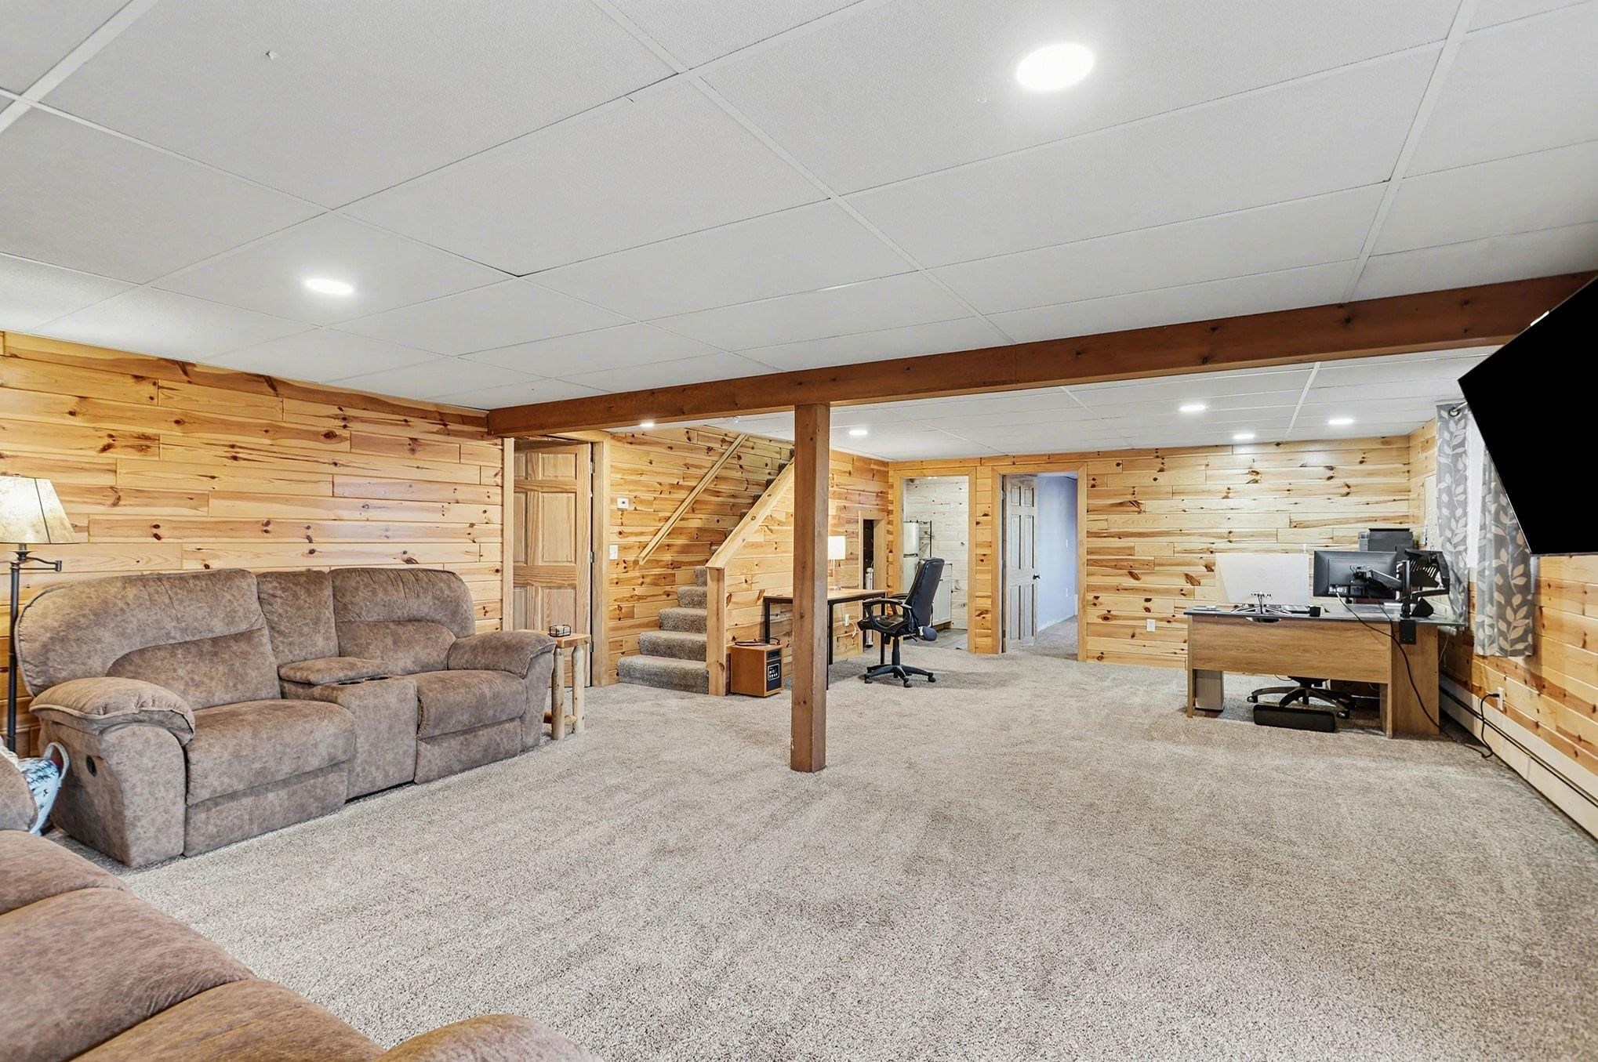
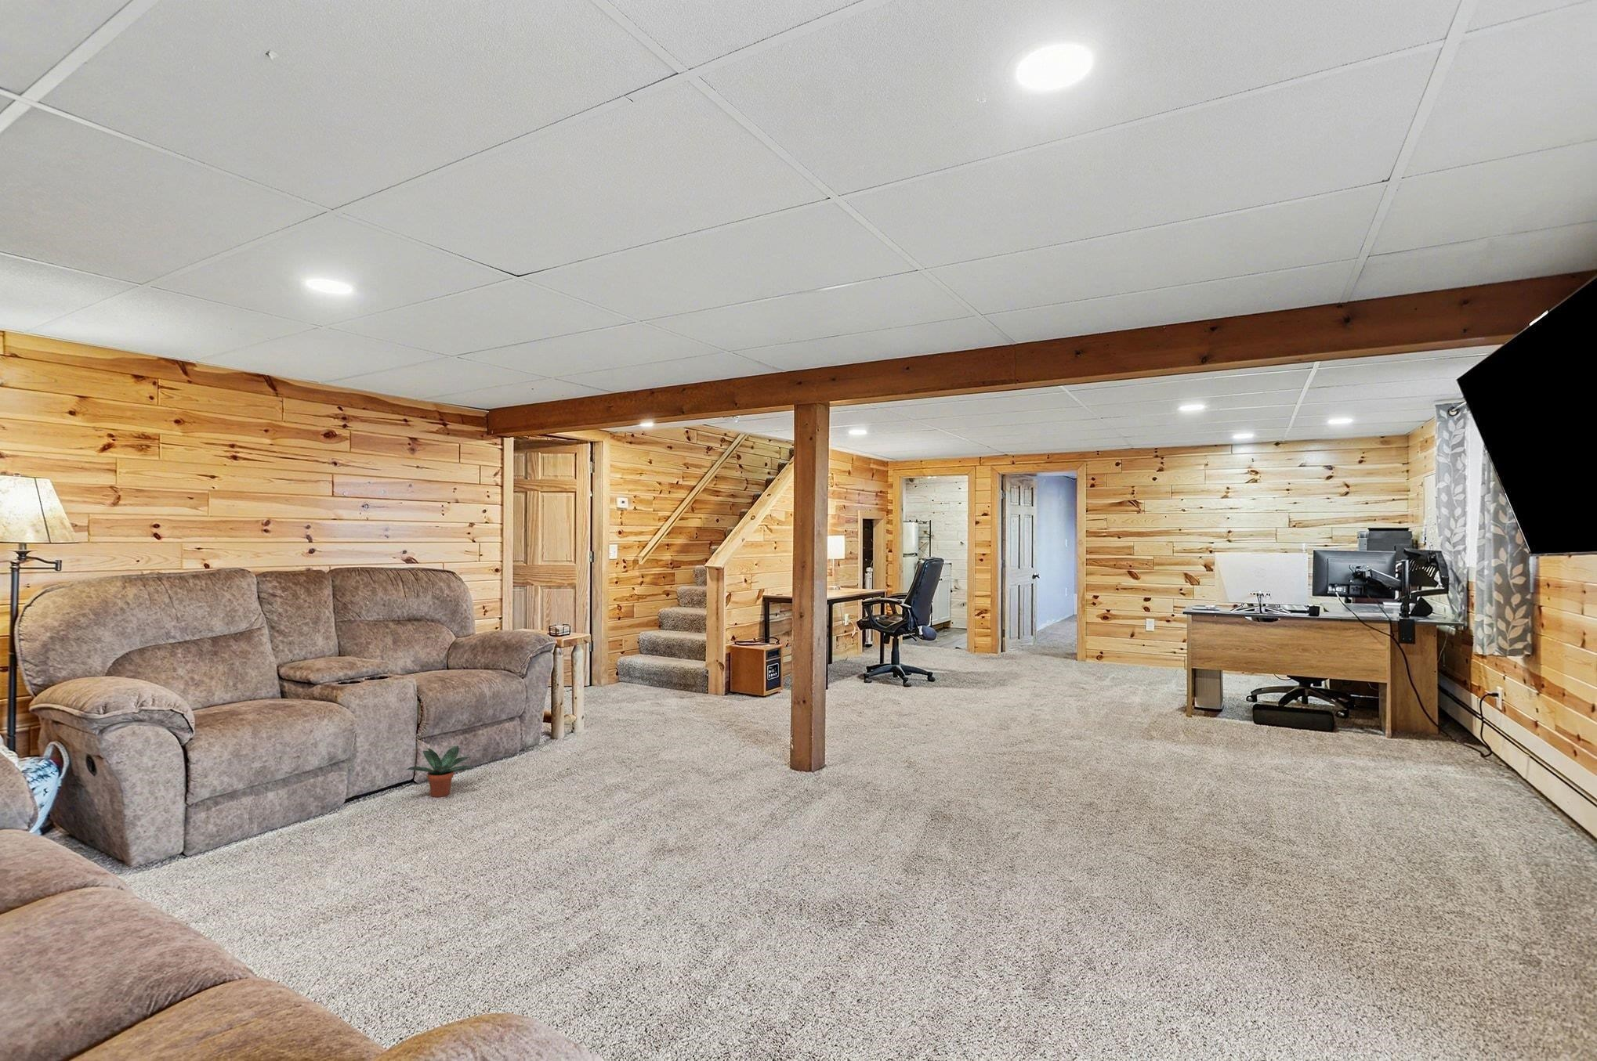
+ potted plant (441, 769)
